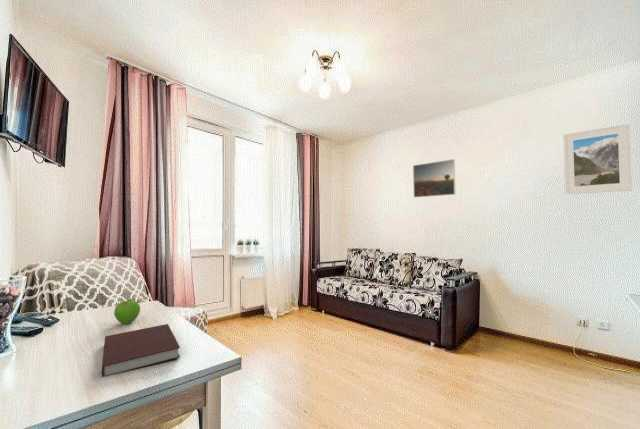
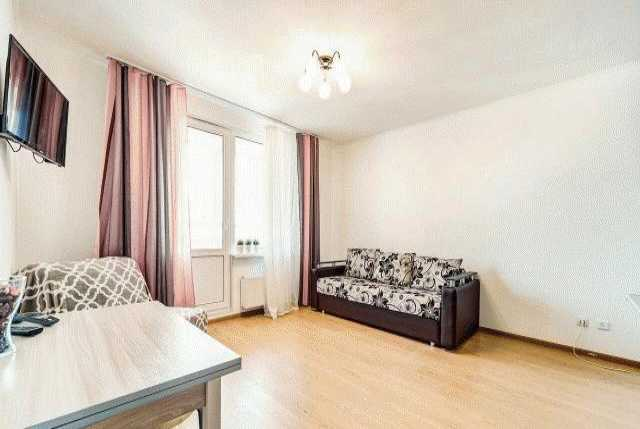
- fruit (127, 310)
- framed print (595, 161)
- notebook (140, 346)
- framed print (433, 179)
